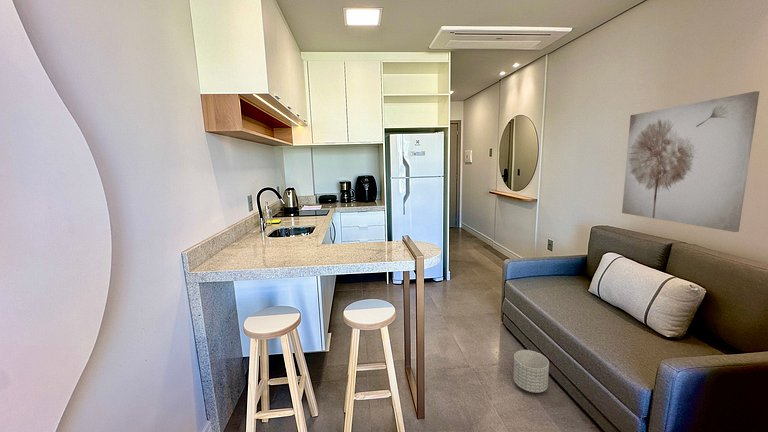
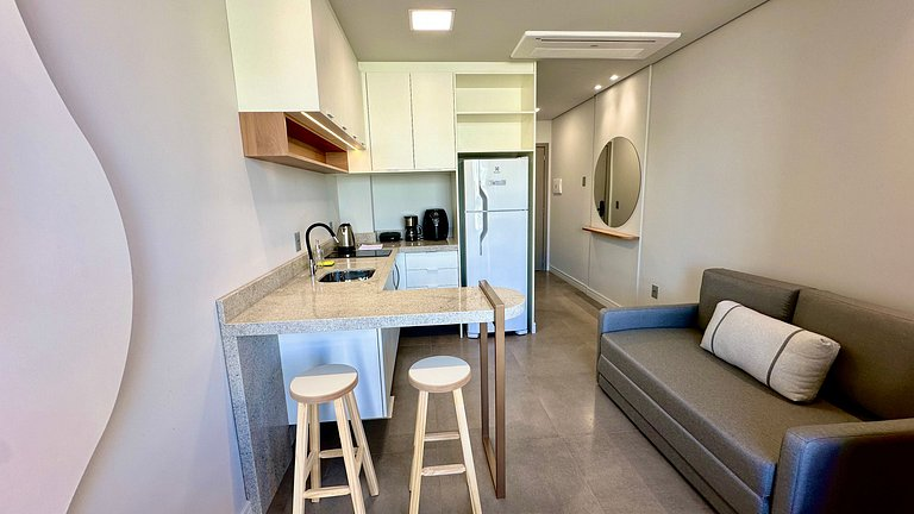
- planter (530, 372)
- wall art (676, 164)
